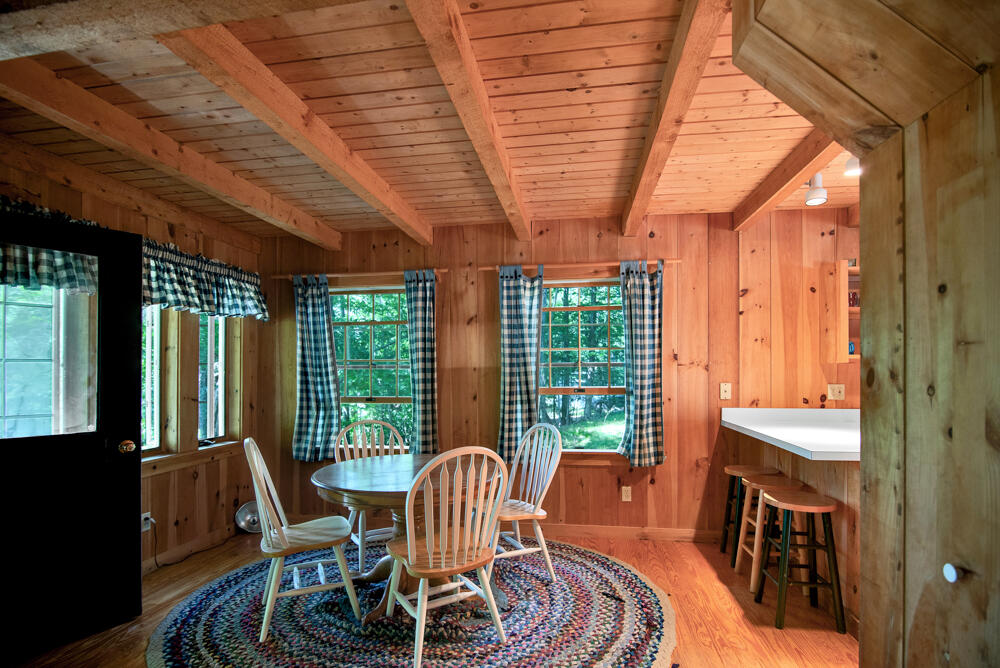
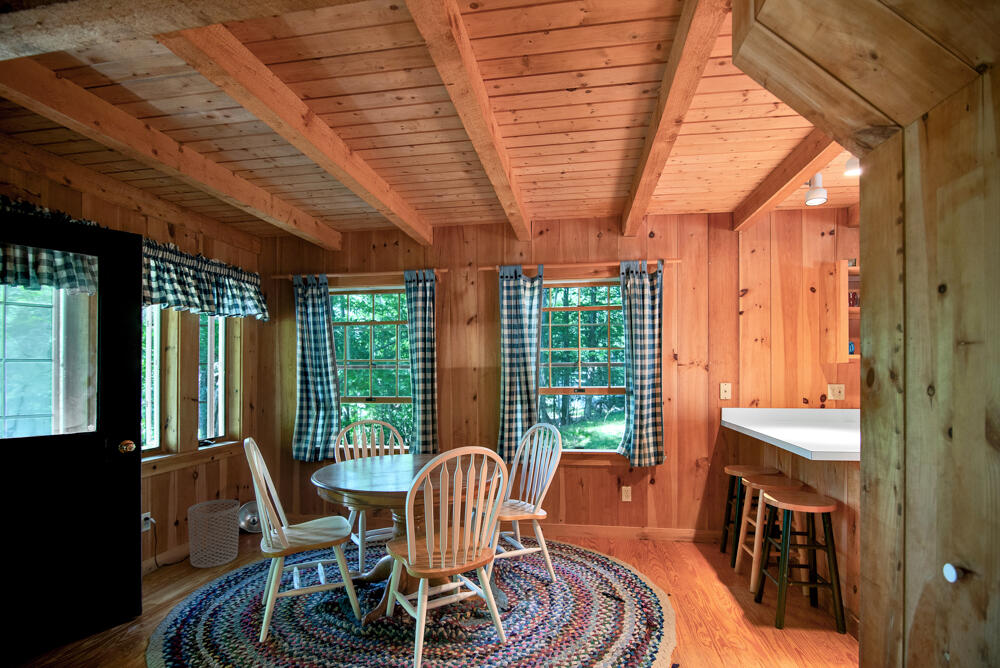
+ waste bin (214, 533)
